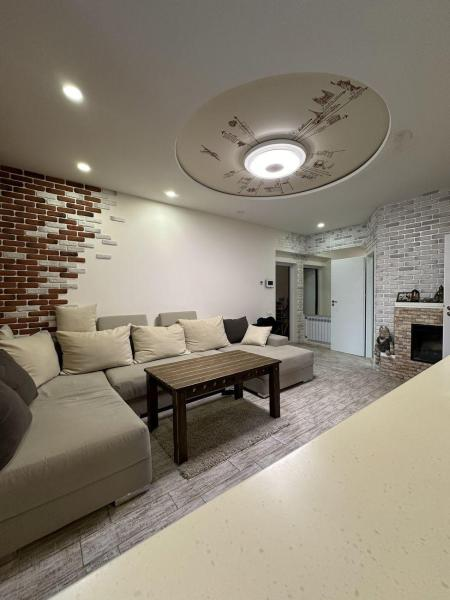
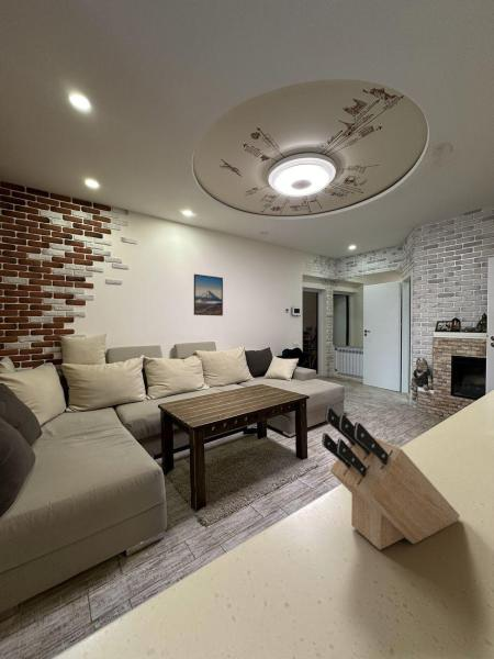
+ knife block (389, 466)
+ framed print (209, 295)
